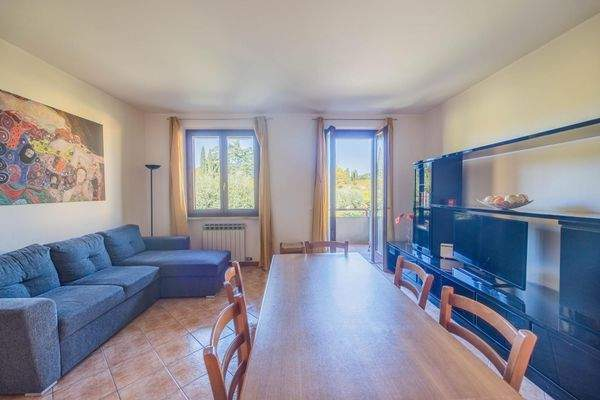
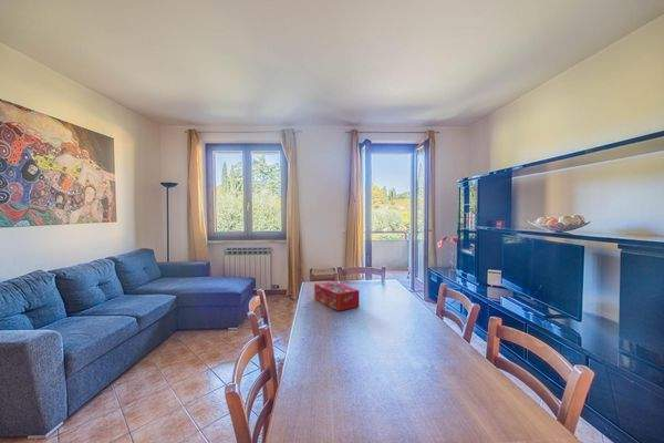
+ tissue box (335, 295)
